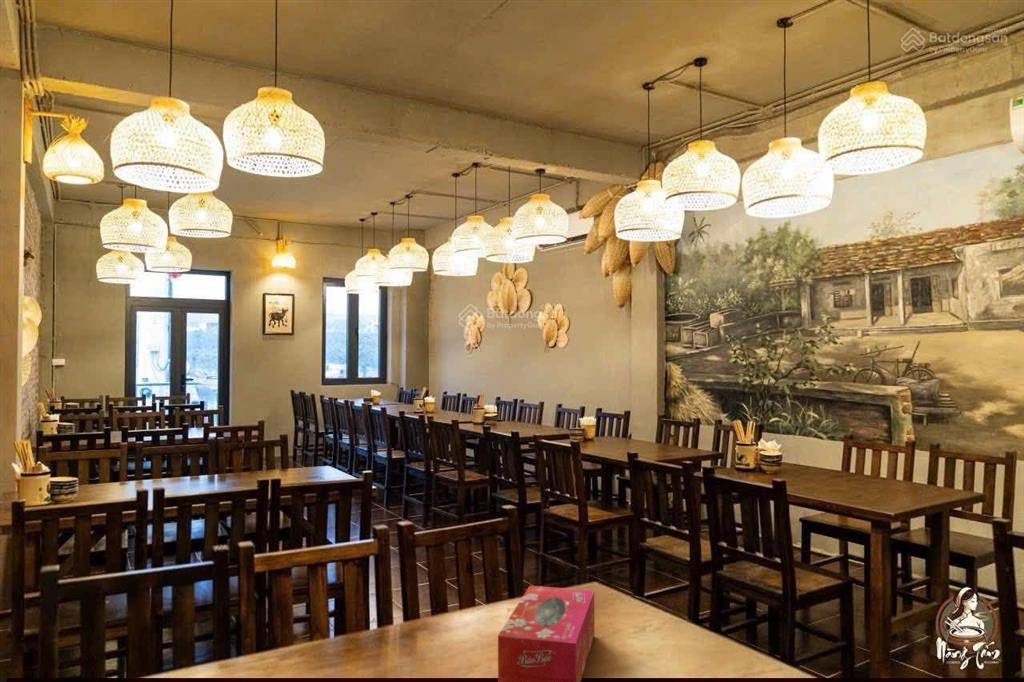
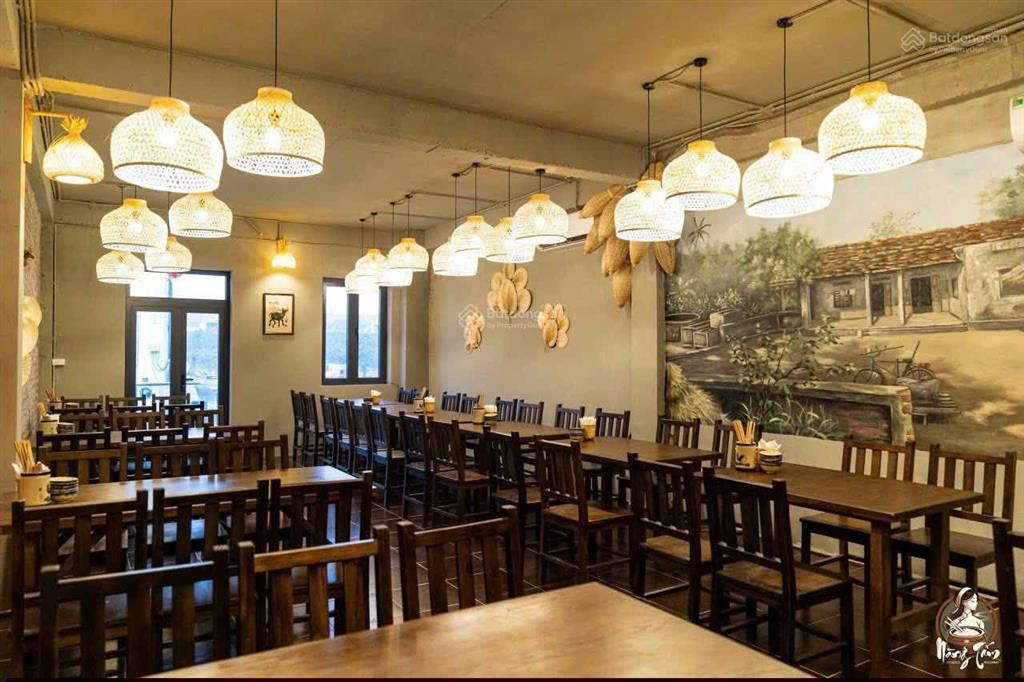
- tissue box (550, 634)
